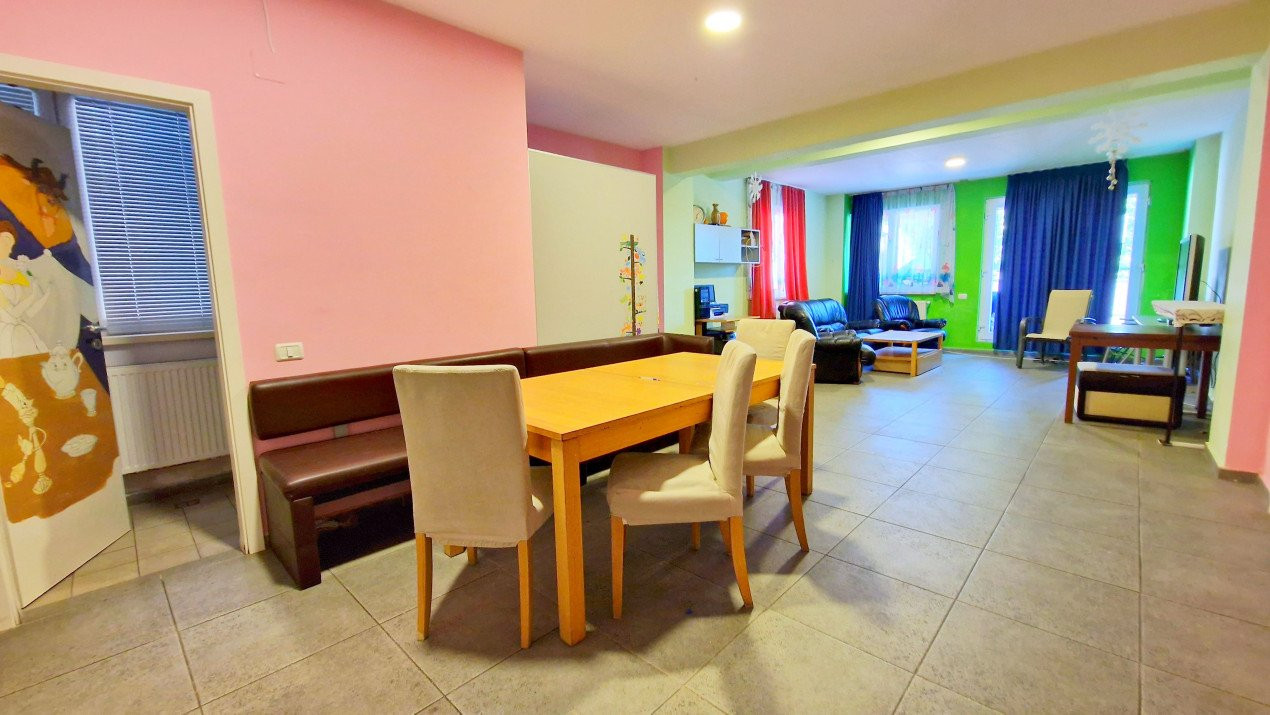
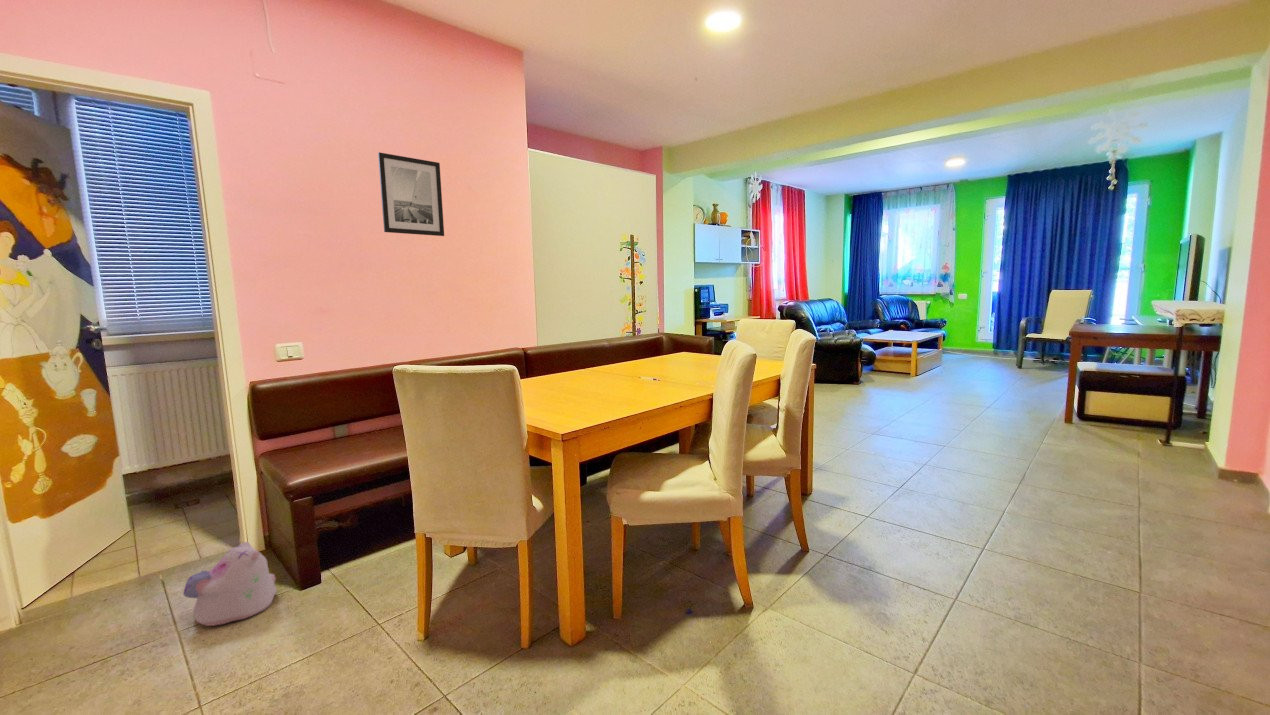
+ plush toy (231, 580)
+ wall art (412, 196)
